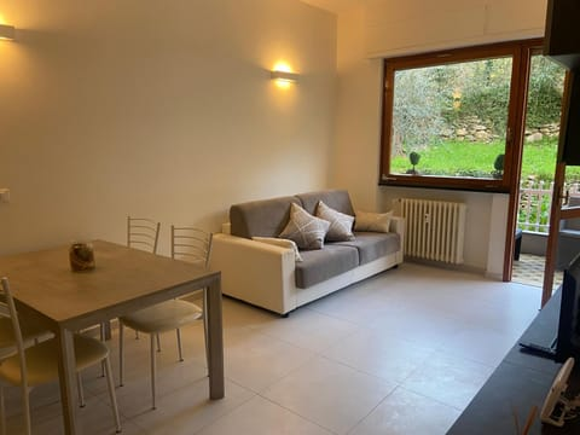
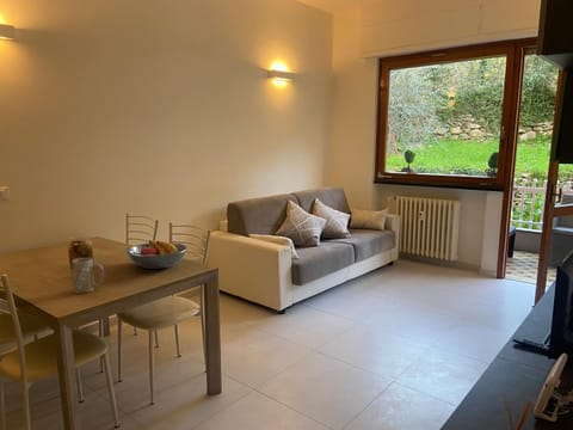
+ mug (87, 274)
+ fruit bowl (158, 254)
